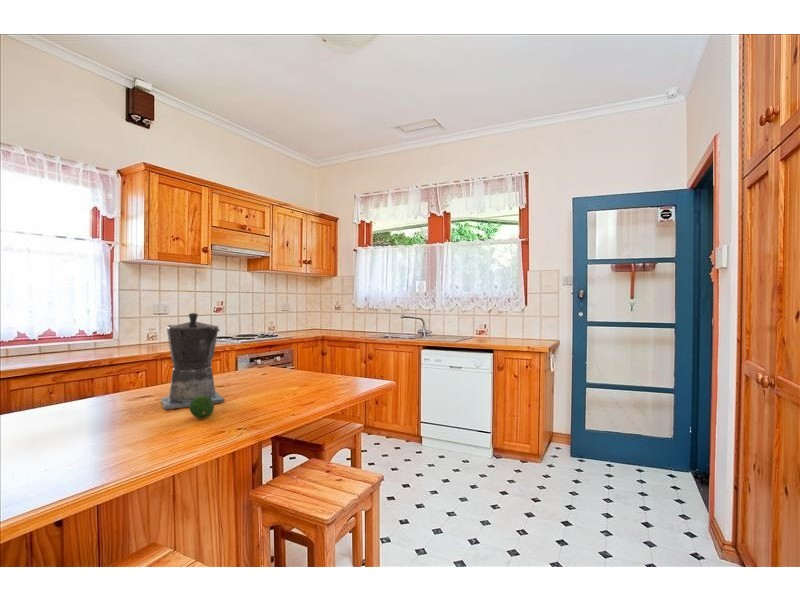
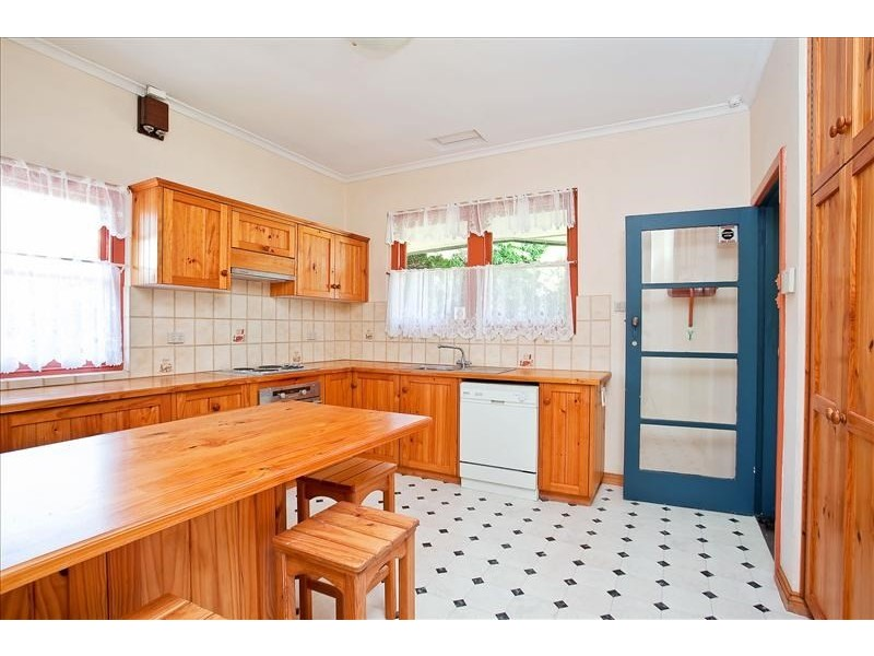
- coffee maker (192, 356)
- fruit (202, 407)
